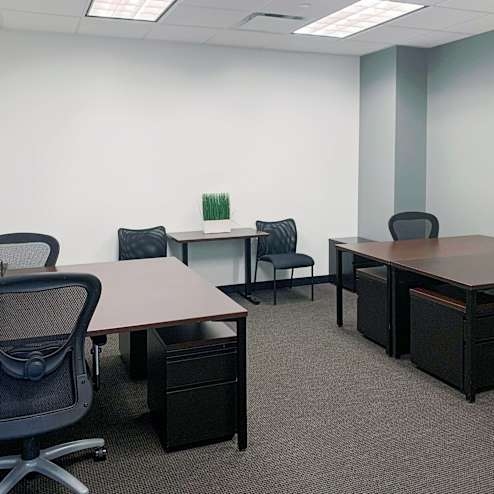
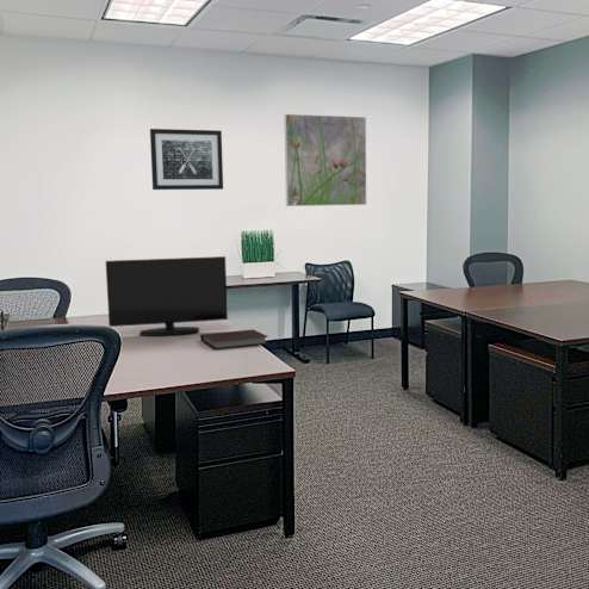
+ wall art (187, 160)
+ notebook (234, 337)
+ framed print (326, 161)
+ monitor (168, 296)
